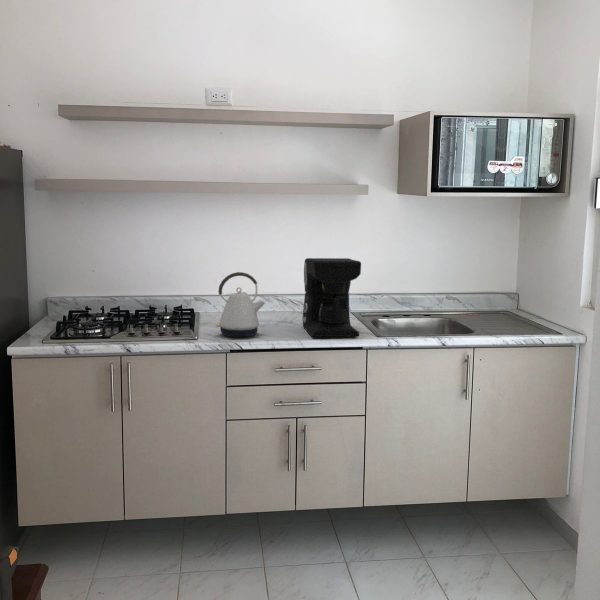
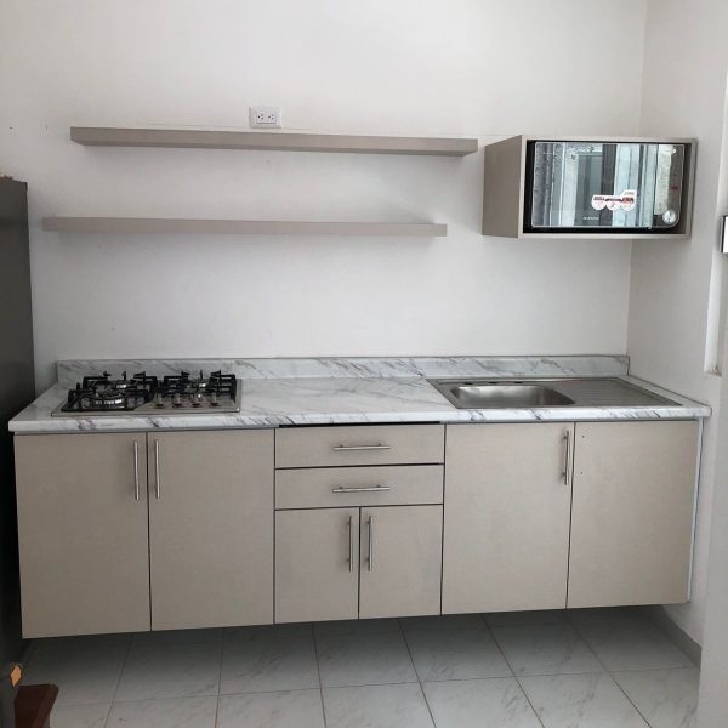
- coffee maker (330, 295)
- kettle (240, 303)
